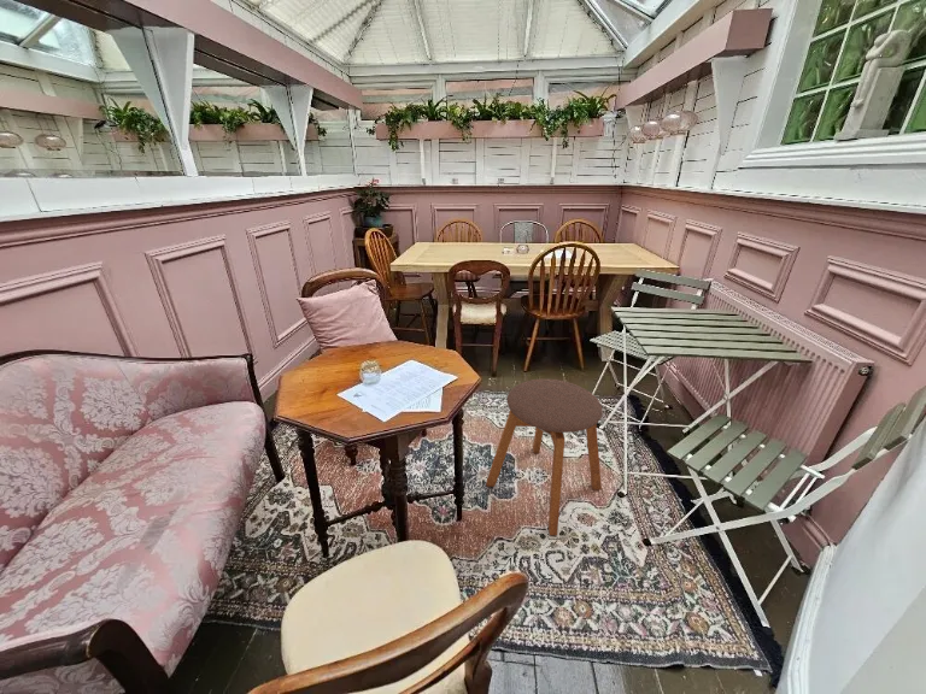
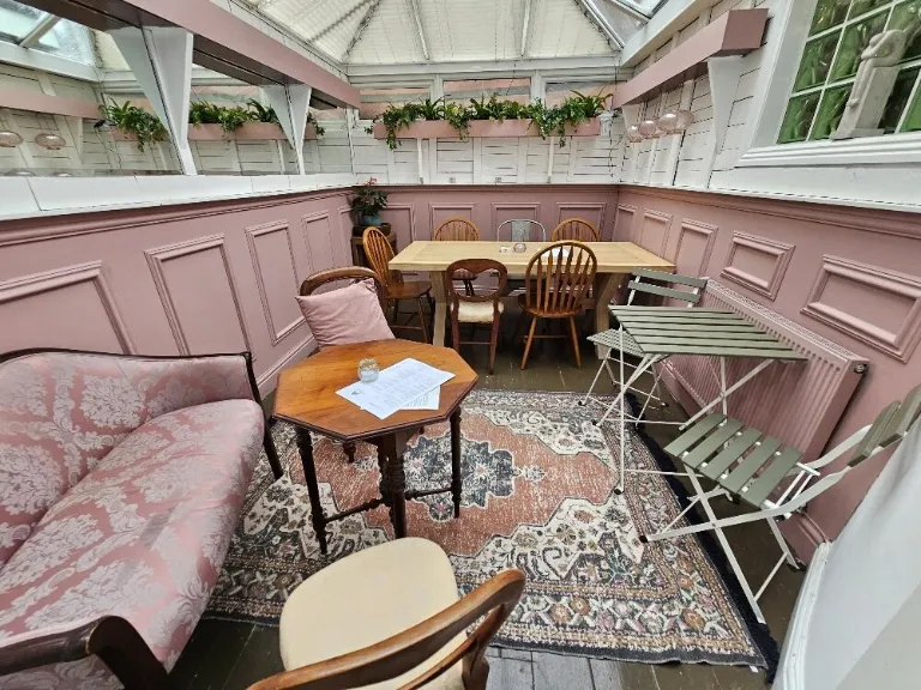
- stool (552, 441)
